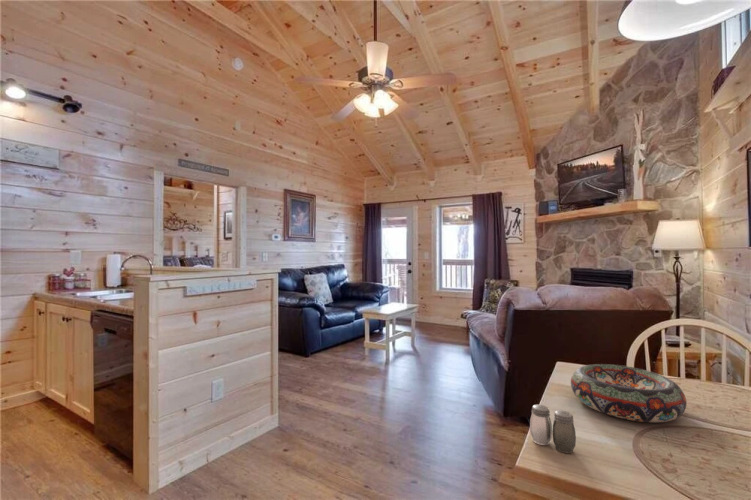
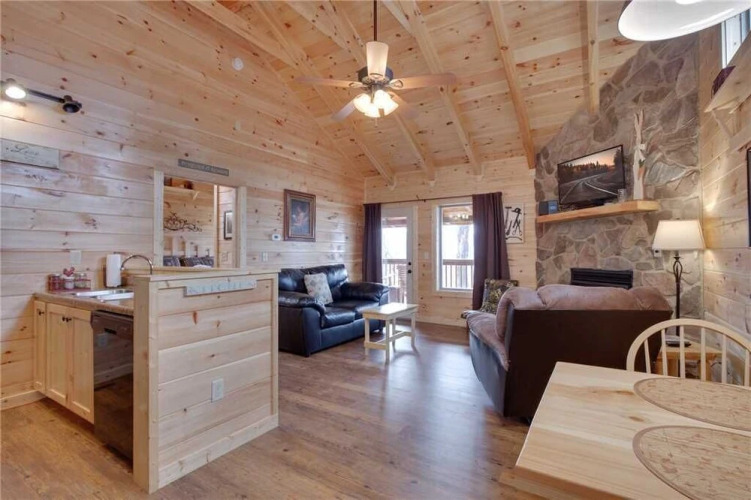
- decorative bowl (624, 390)
- salt and pepper shaker (551, 427)
